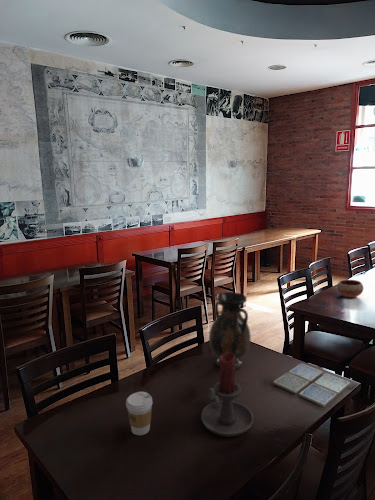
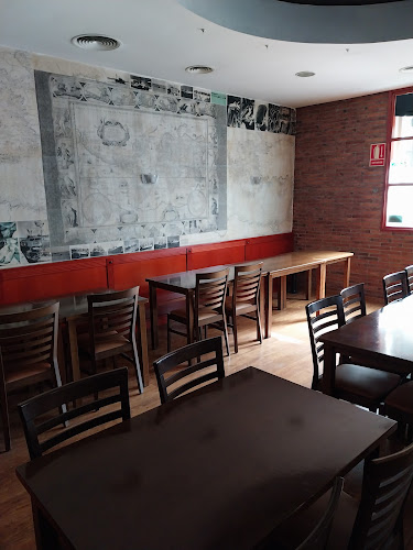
- coffee cup (139, 413)
- drink coaster (312, 383)
- bowl (350, 289)
- vase (229, 330)
- candle holder (223, 385)
